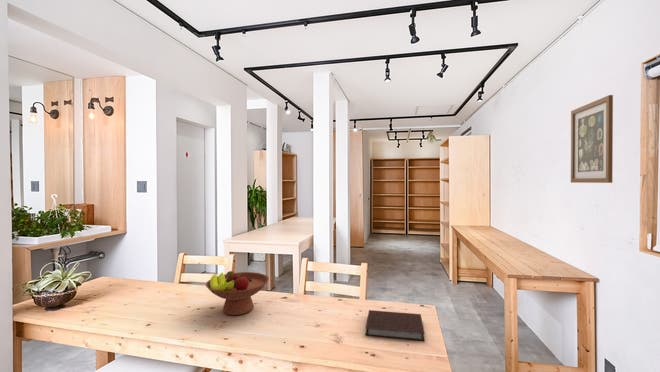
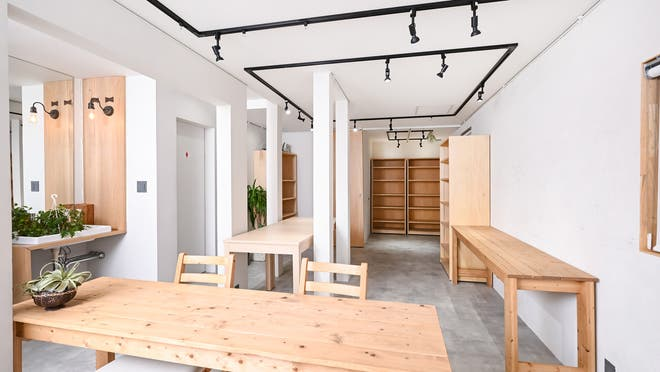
- notebook (394, 323)
- wall art (589, 143)
- fruit bowl (238, 289)
